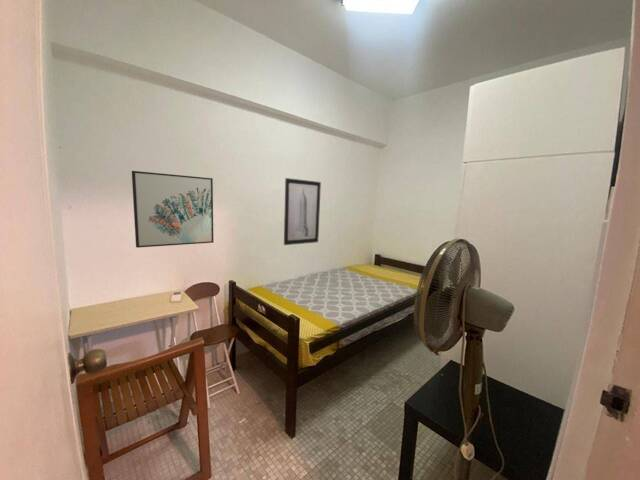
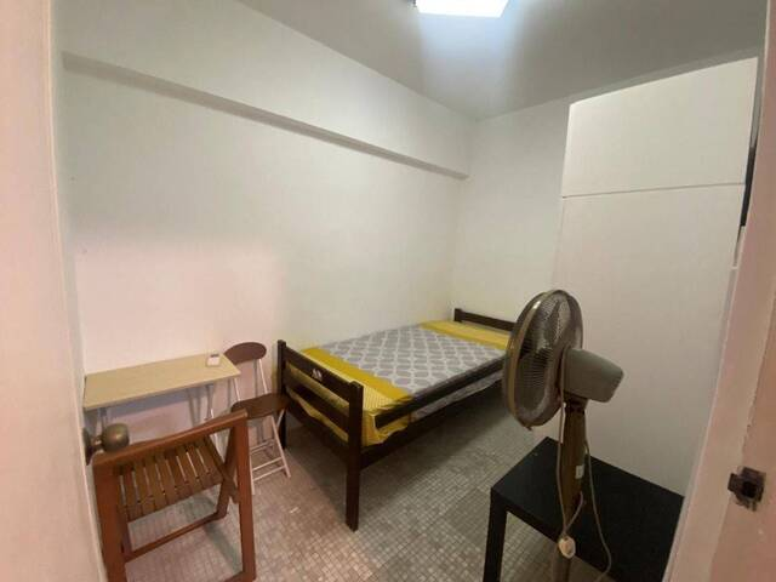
- wall art (302, 212)
- wall art (176, 210)
